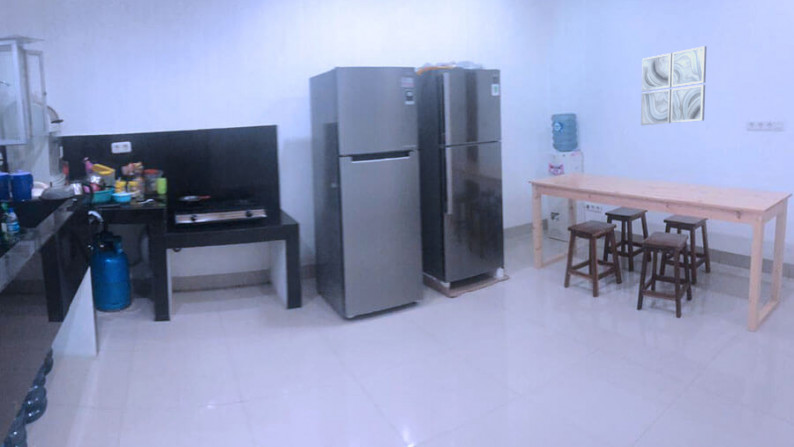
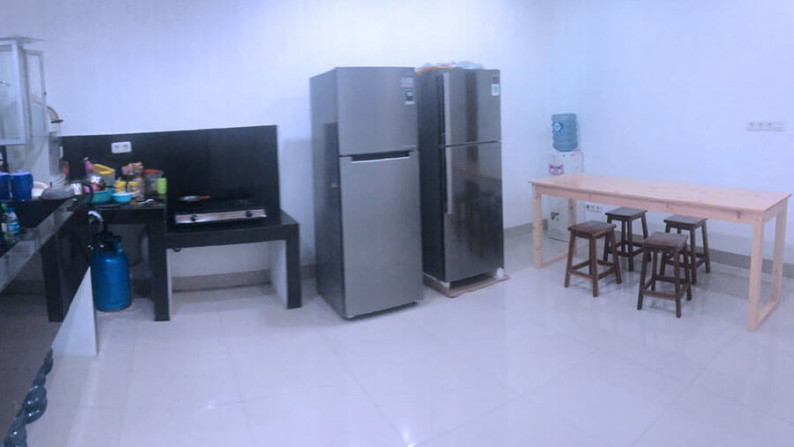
- wall art (671, 89)
